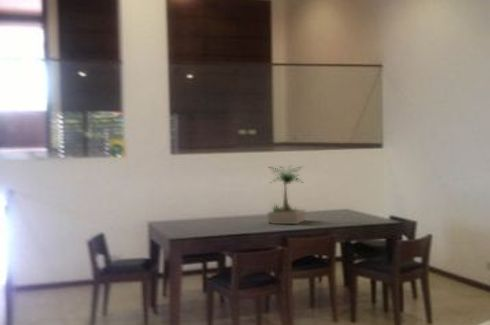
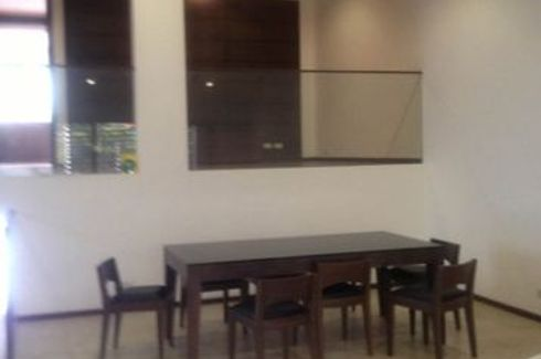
- potted plant (284, 193)
